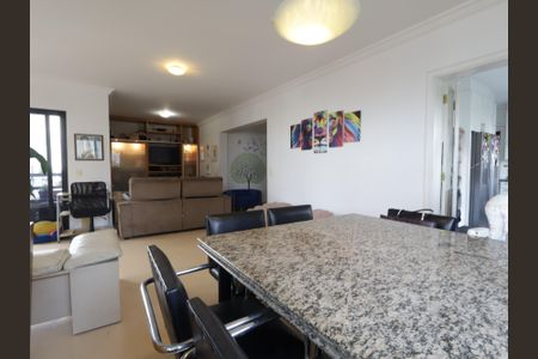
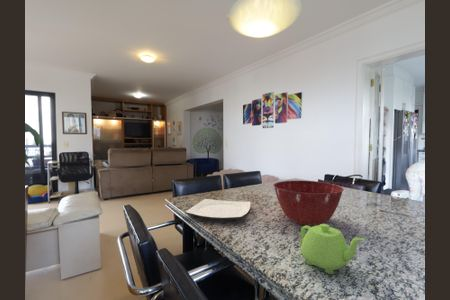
+ teapot (328, 246)
+ mixing bowl (306, 203)
+ plate (220, 209)
